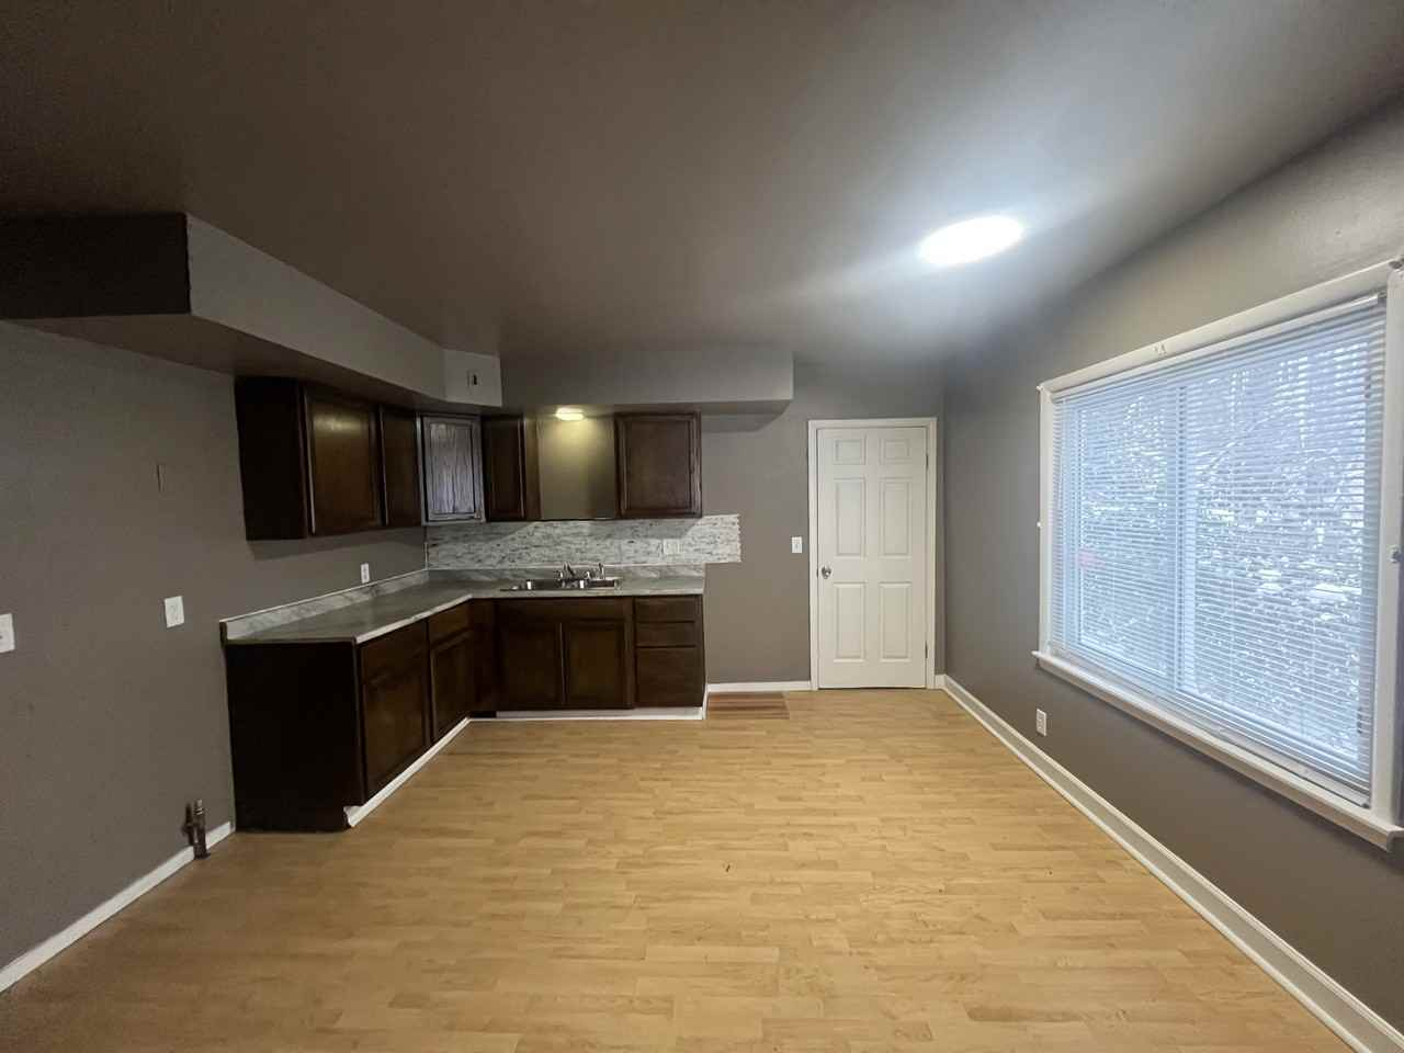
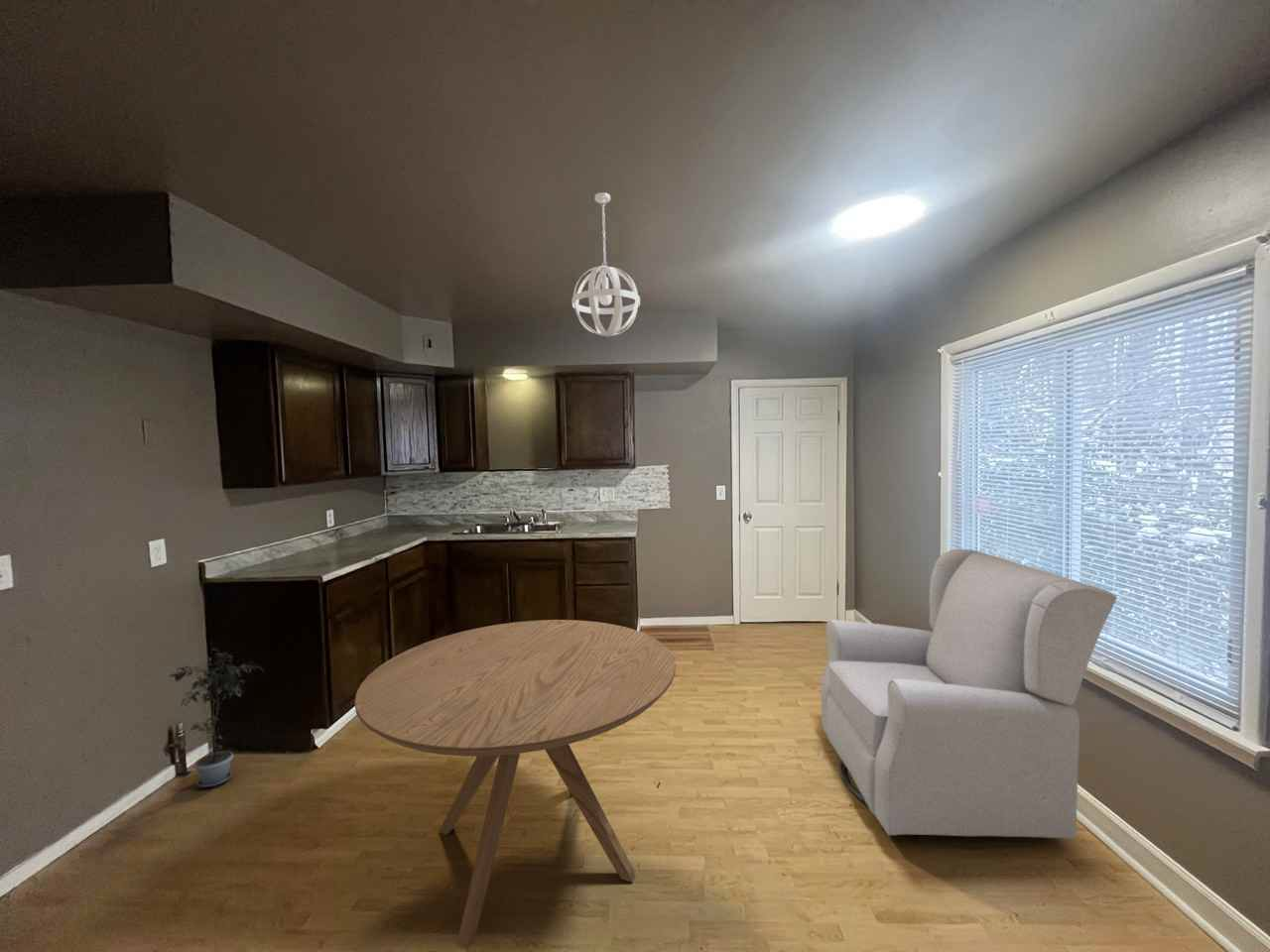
+ chair (941, 674)
+ pendant light (604, 267)
+ potted plant (214, 717)
+ dining table (527, 752)
